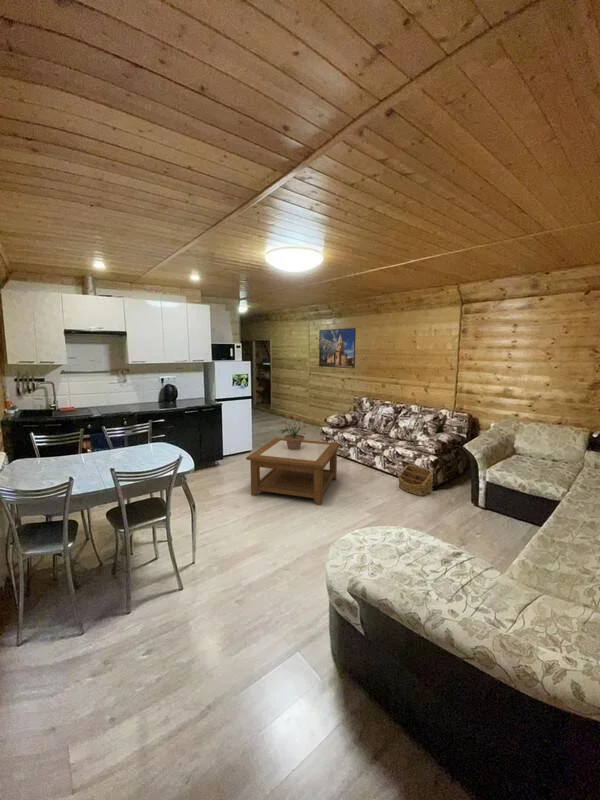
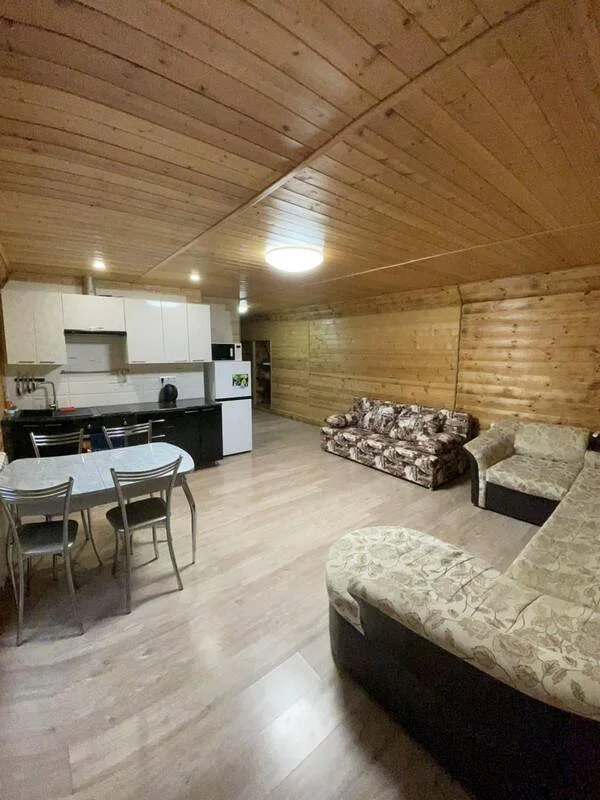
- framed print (336, 348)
- basket (414, 479)
- potted plant (293, 431)
- coffee table (296, 468)
